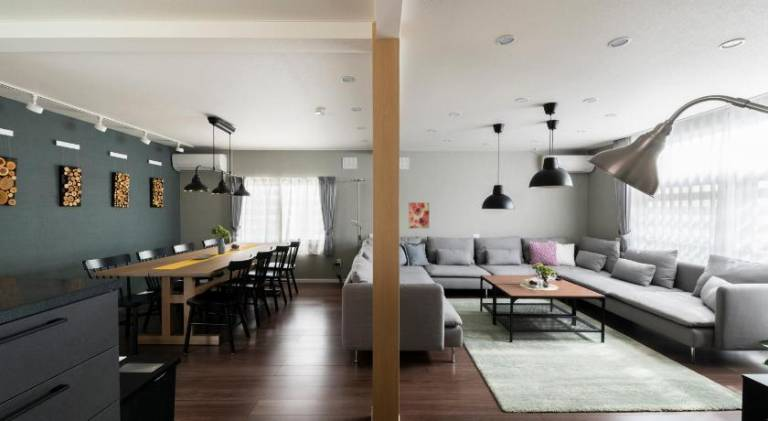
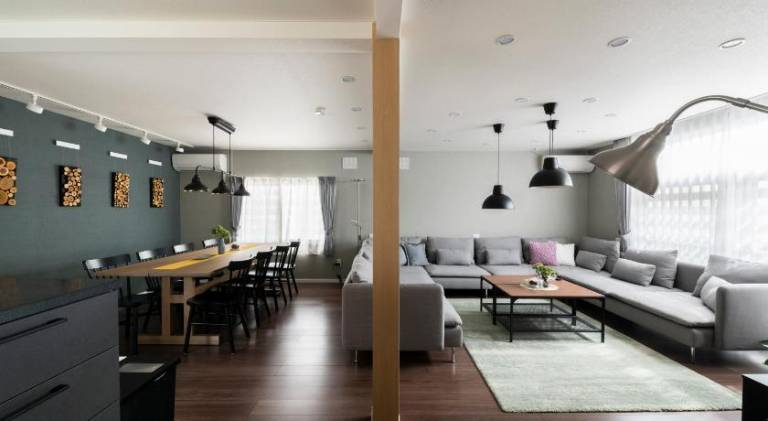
- wall art (418, 215)
